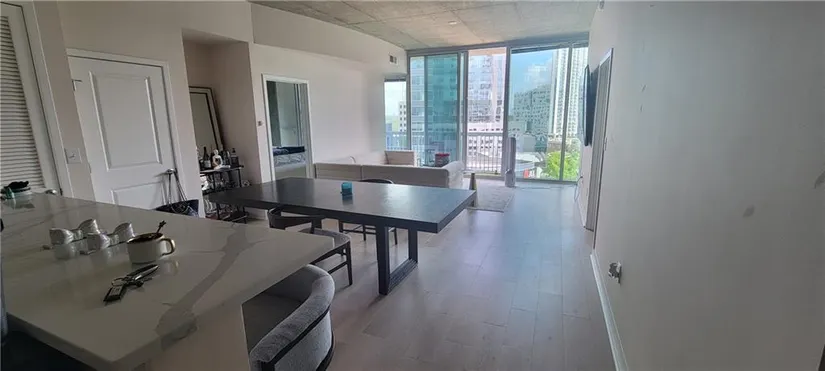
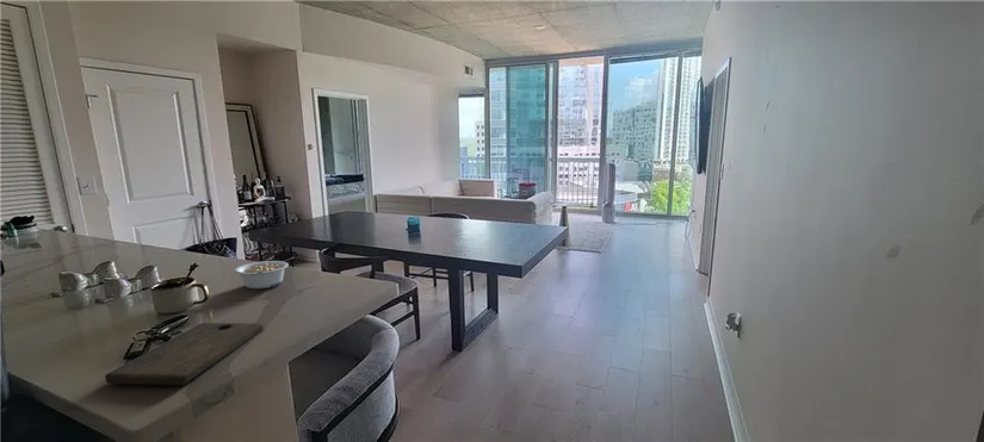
+ cutting board (193, 349)
+ legume (264, 273)
